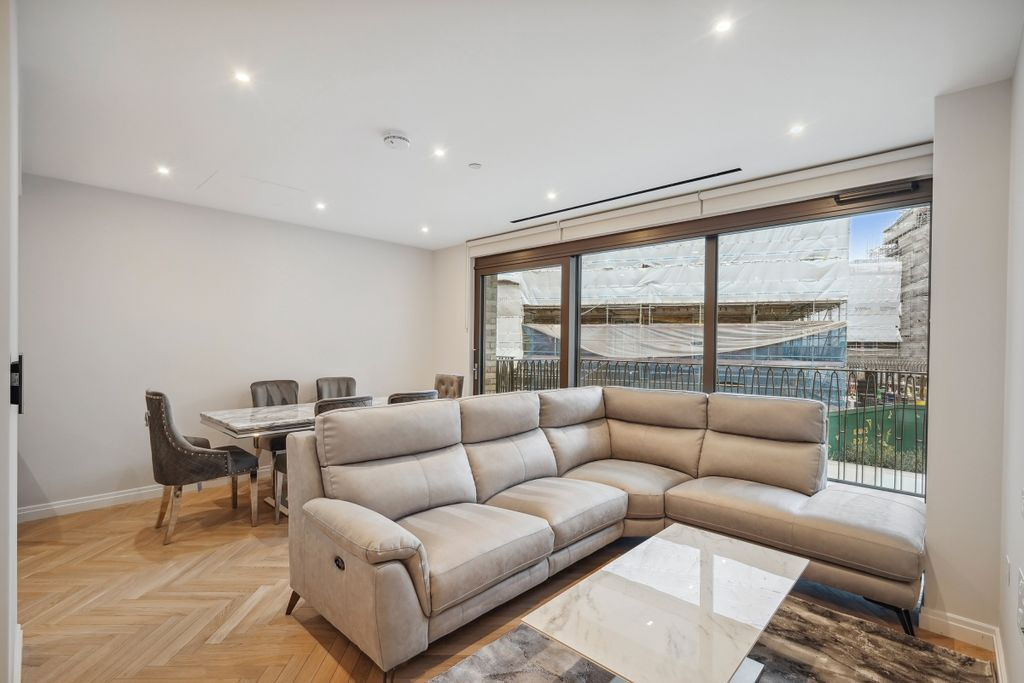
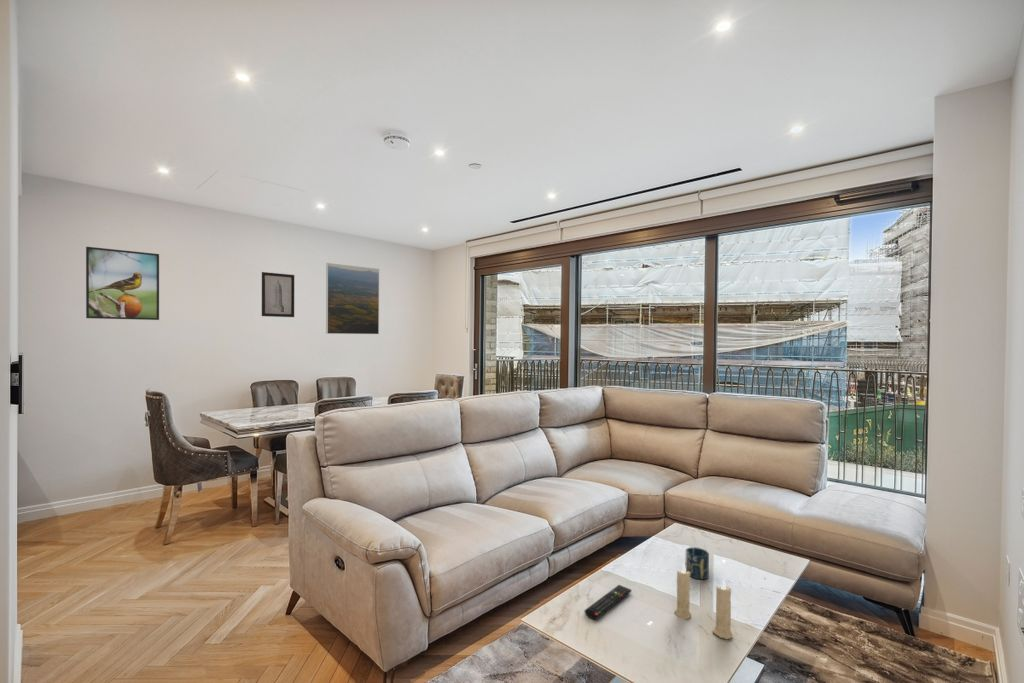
+ cup (698, 561)
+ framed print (124, 284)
+ wall art (278, 295)
+ candle (689, 596)
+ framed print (353, 300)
+ remote control (608, 601)
